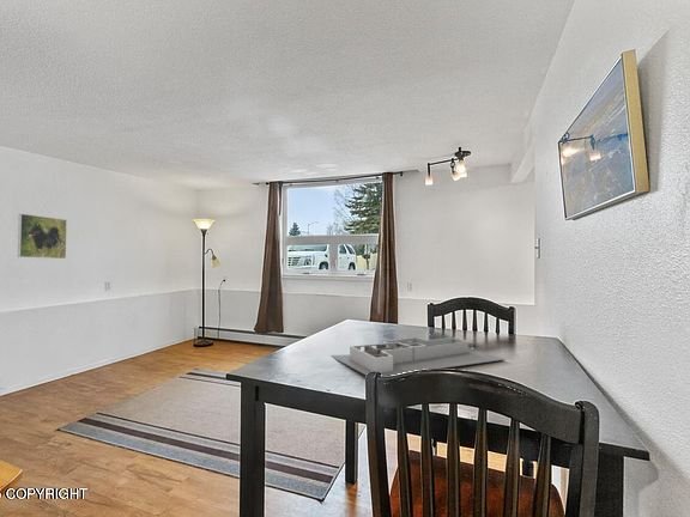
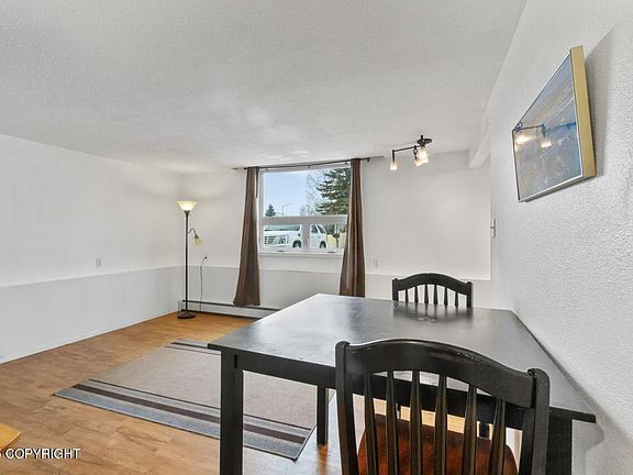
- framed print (43, 237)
- architectural model (413, 349)
